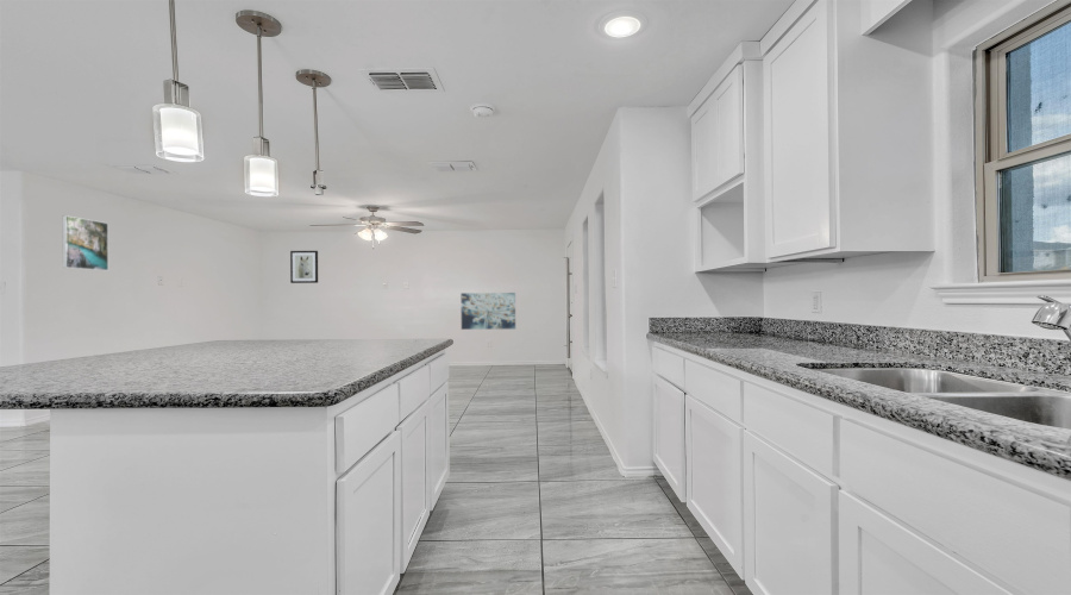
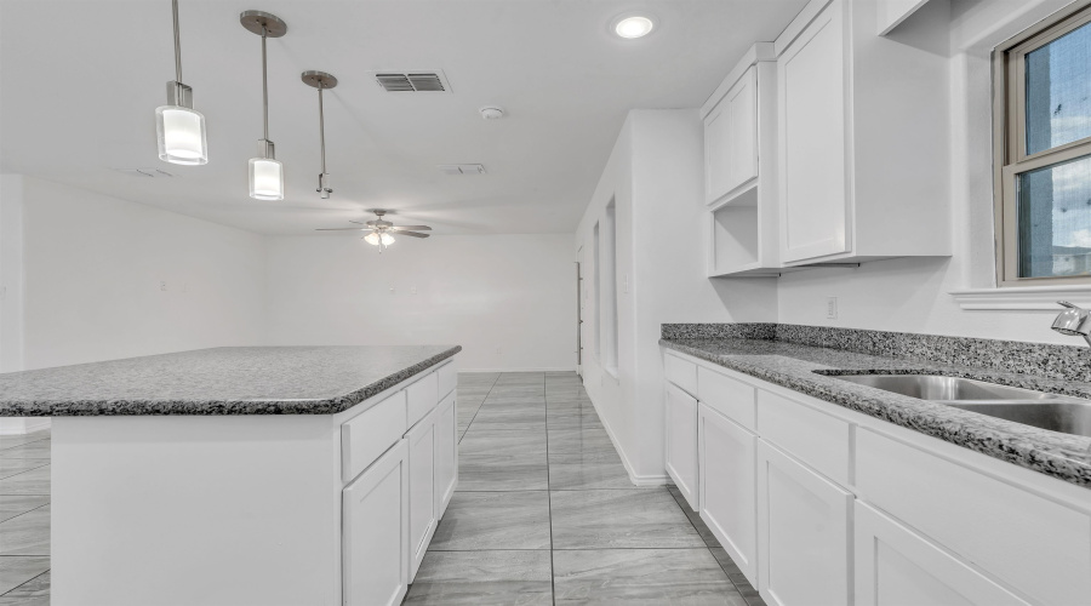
- wall art (488, 311)
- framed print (86, 244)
- wall art (303, 267)
